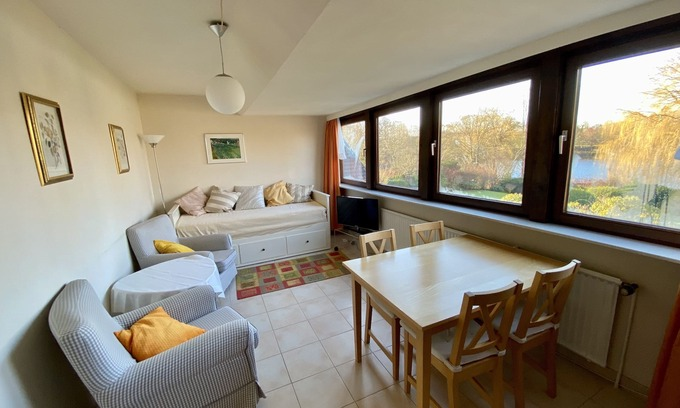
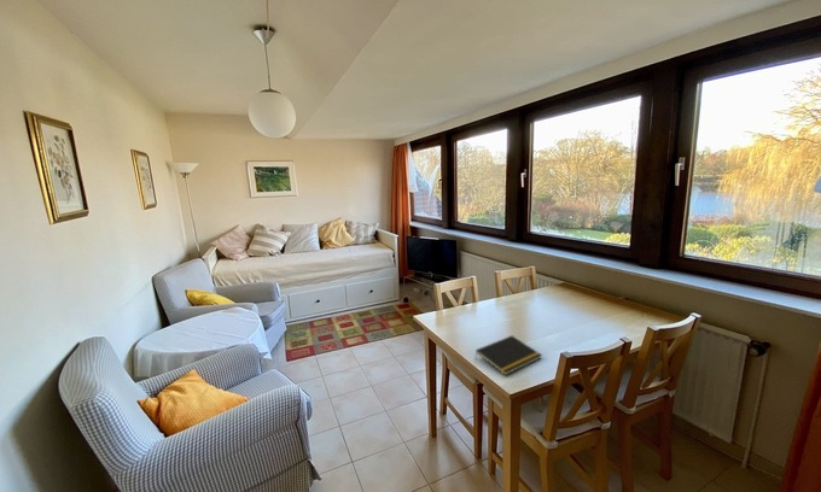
+ notepad (508, 353)
